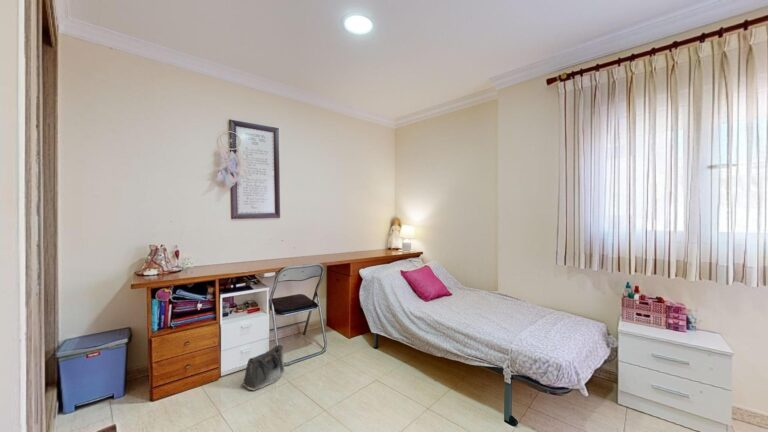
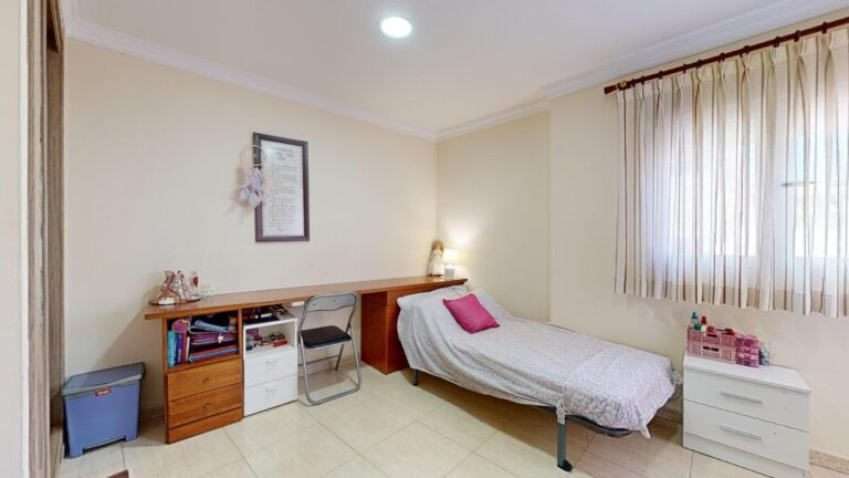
- saddlebag (265, 364)
